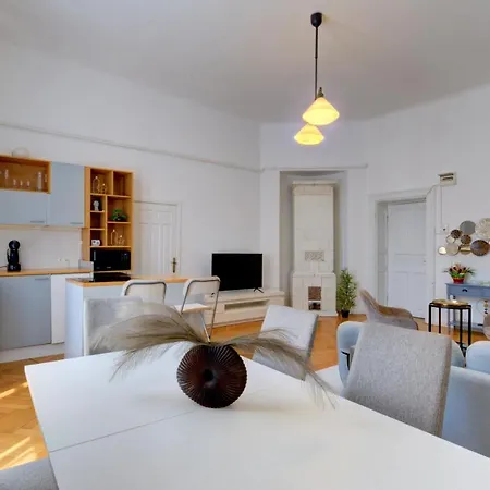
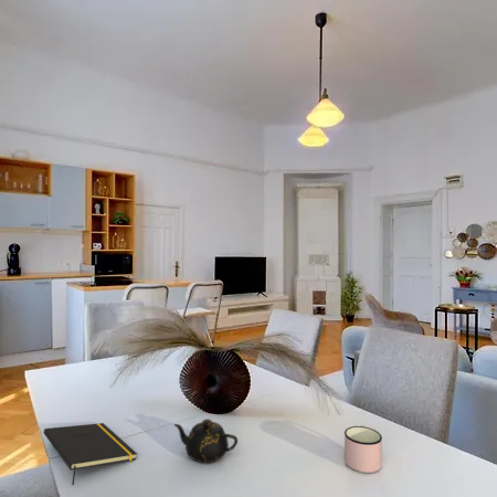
+ mug (362, 446)
+ teapot (204, 437)
+ notepad (88, 443)
